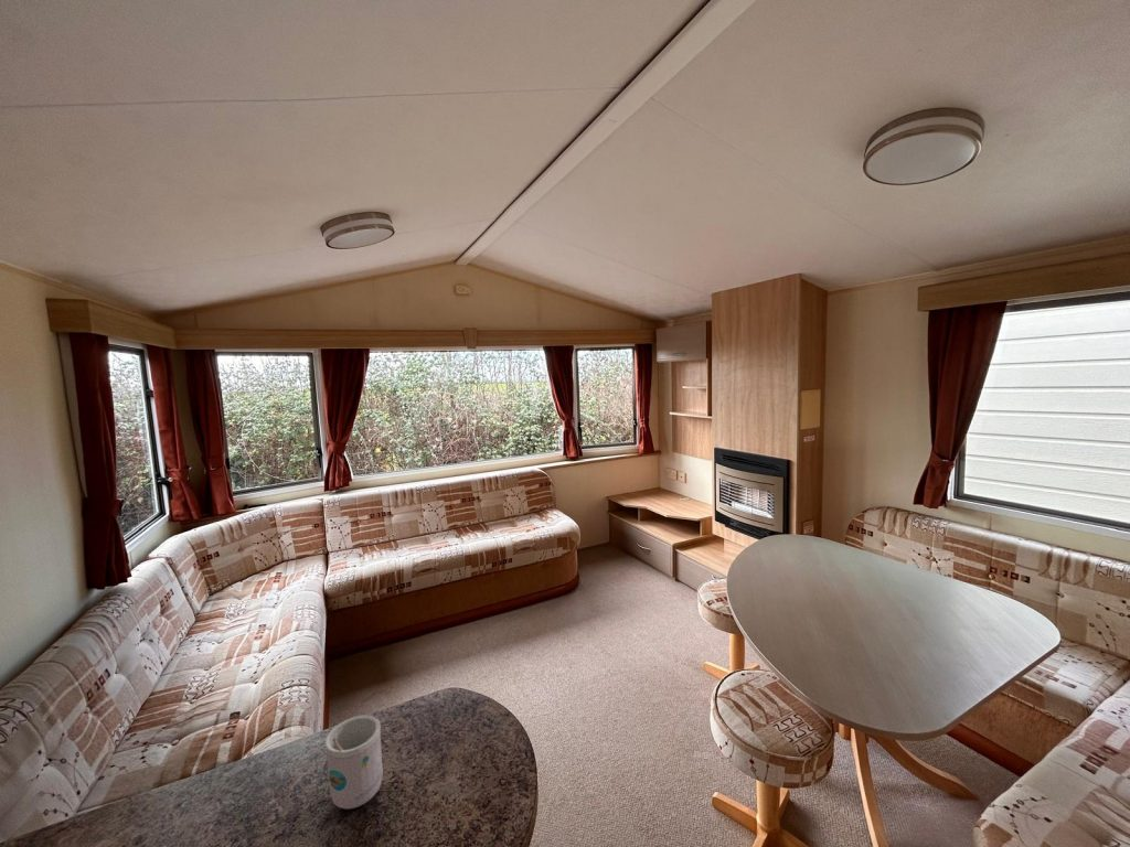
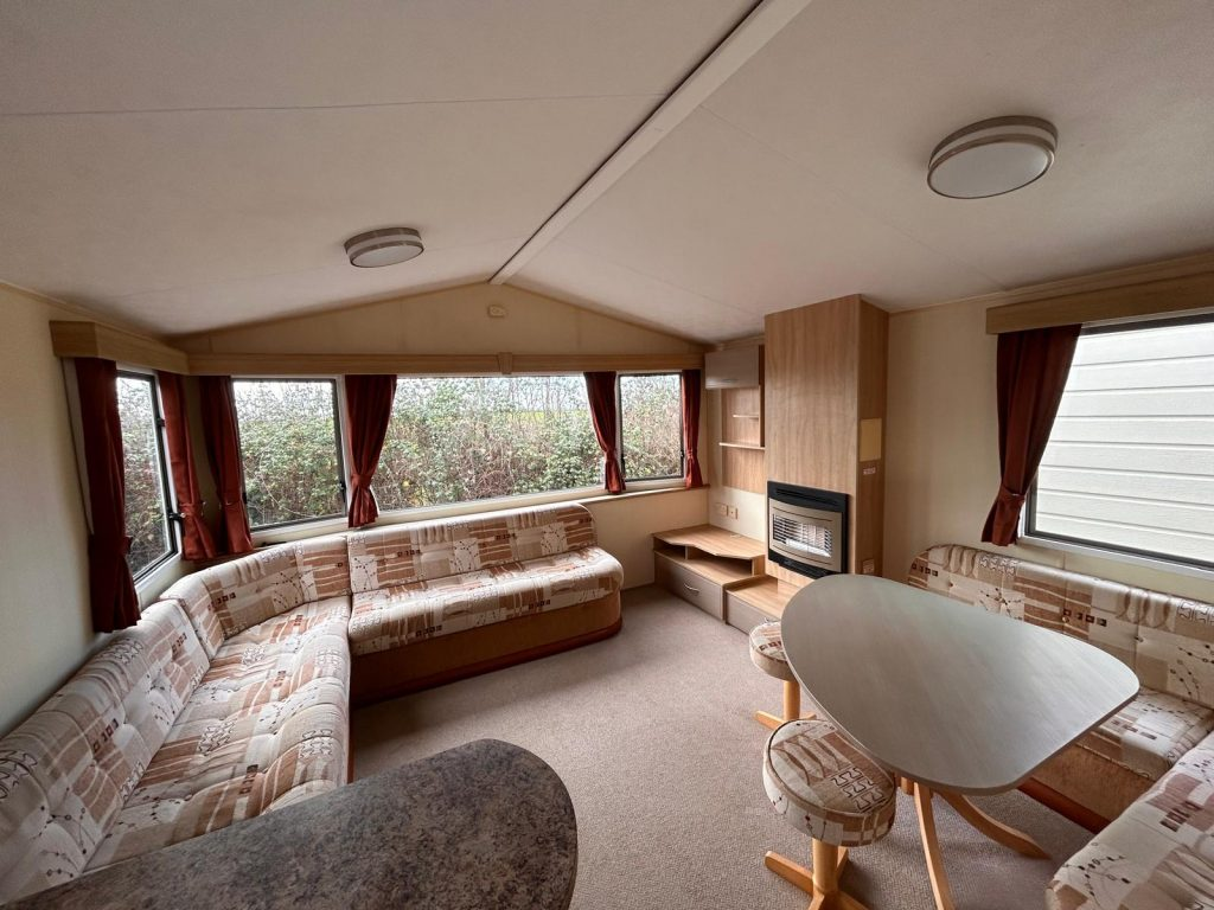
- mug (359, 748)
